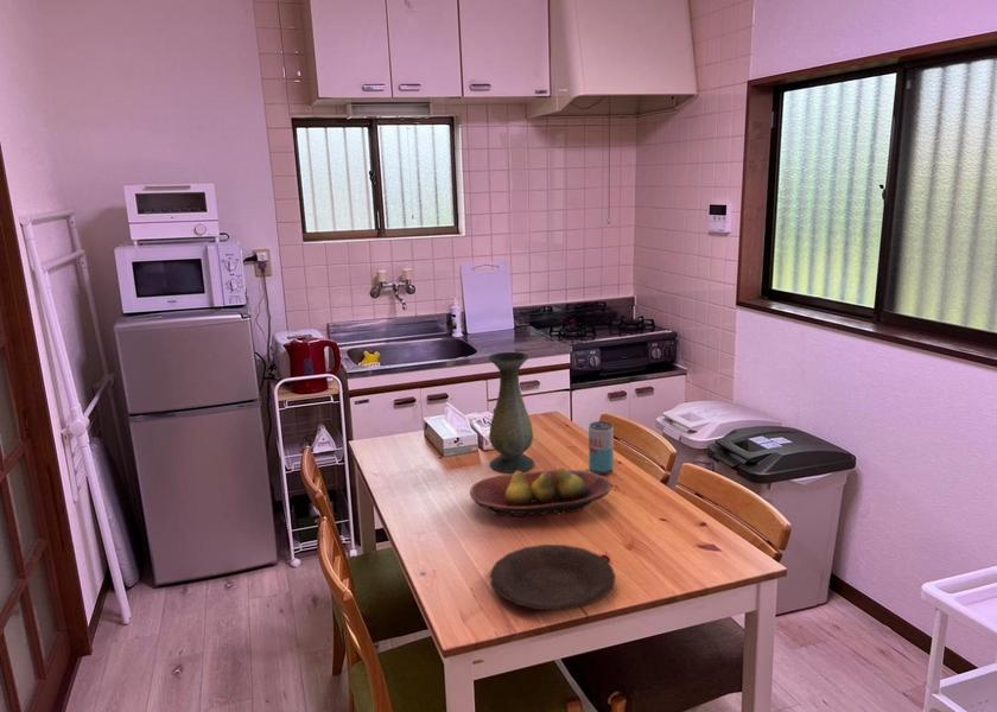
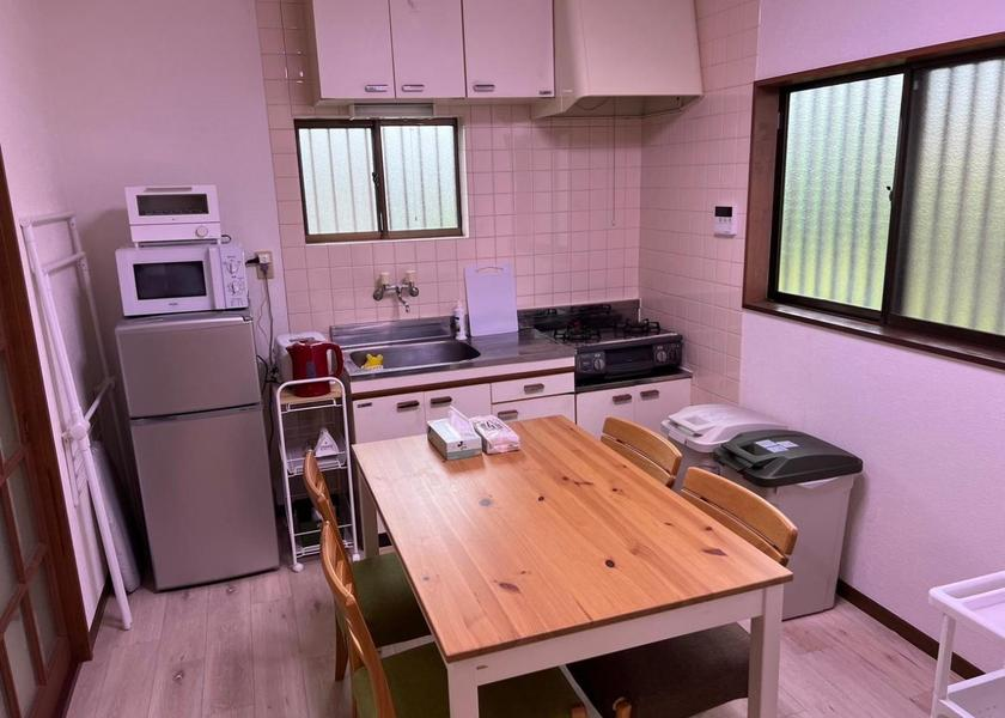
- plate (552, 579)
- beverage can (601, 447)
- vase (510, 411)
- fruit bowl (540, 489)
